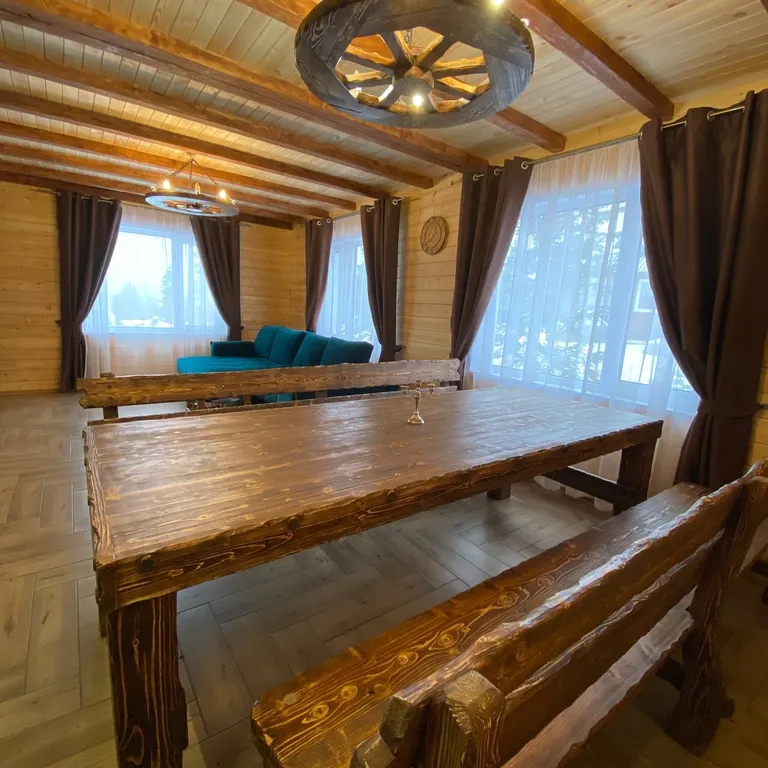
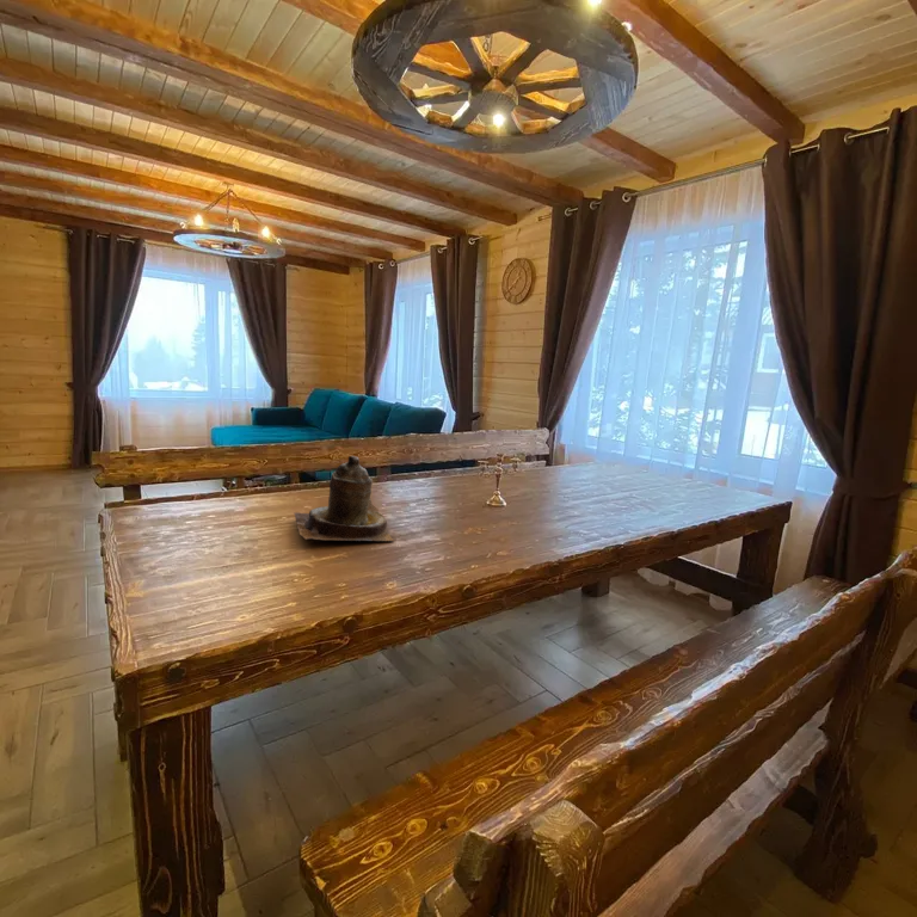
+ teapot (343, 493)
